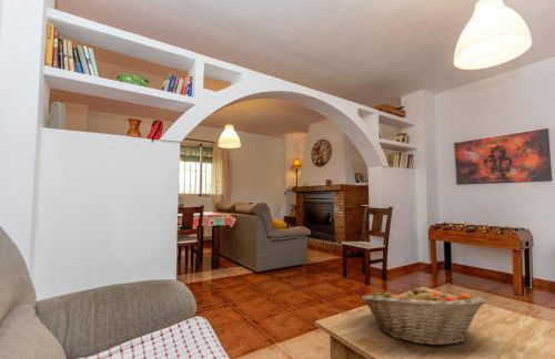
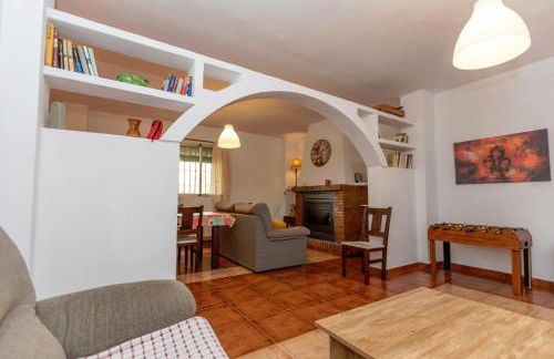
- fruit basket (418, 307)
